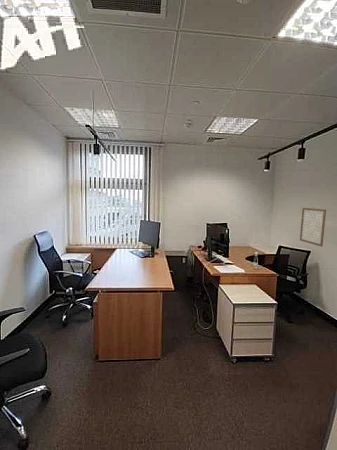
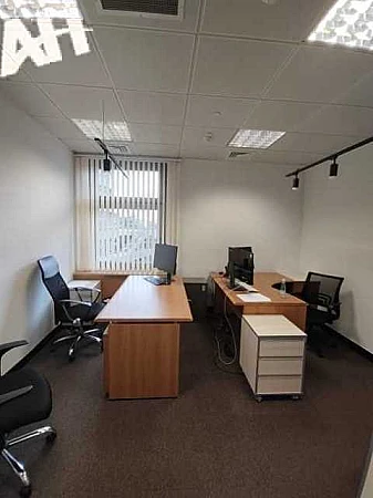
- wall art (312, 225)
